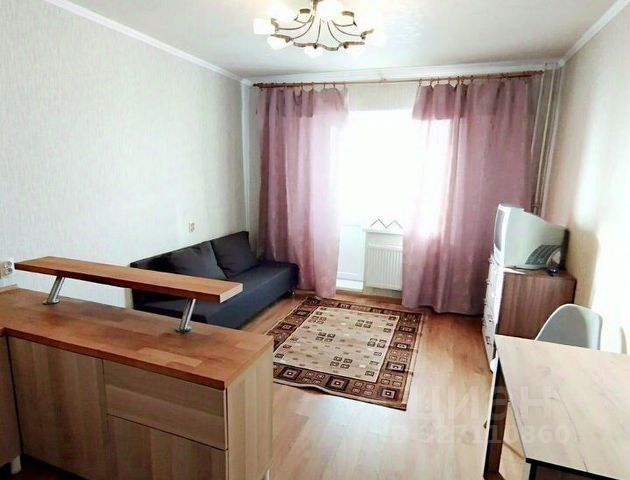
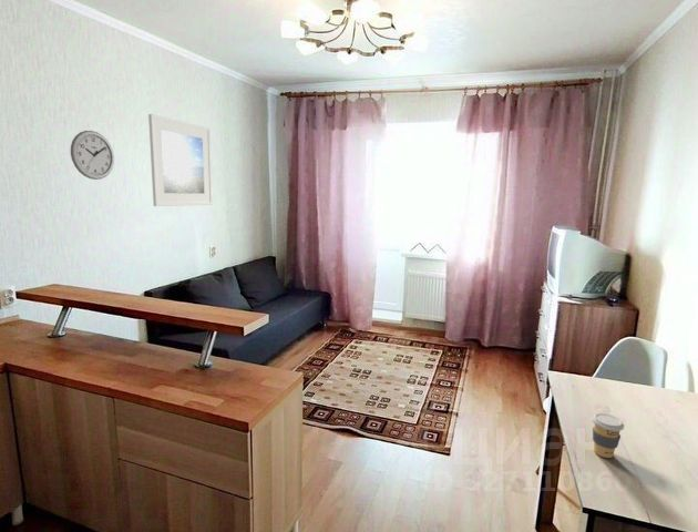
+ coffee cup (605, 436)
+ wall clock (94, 155)
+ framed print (184, 164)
